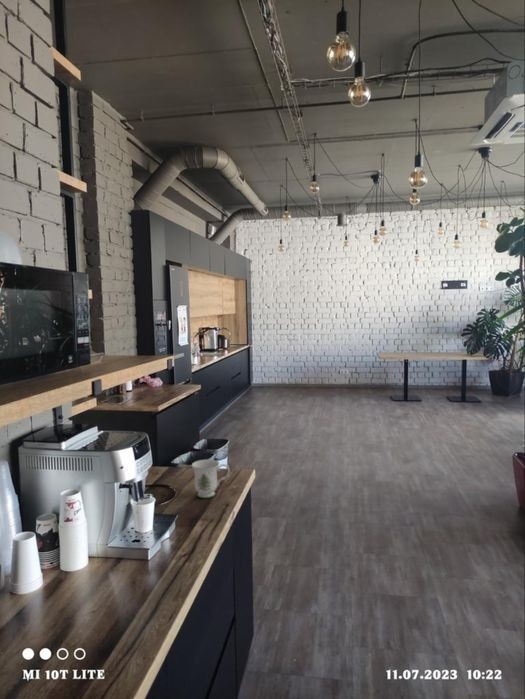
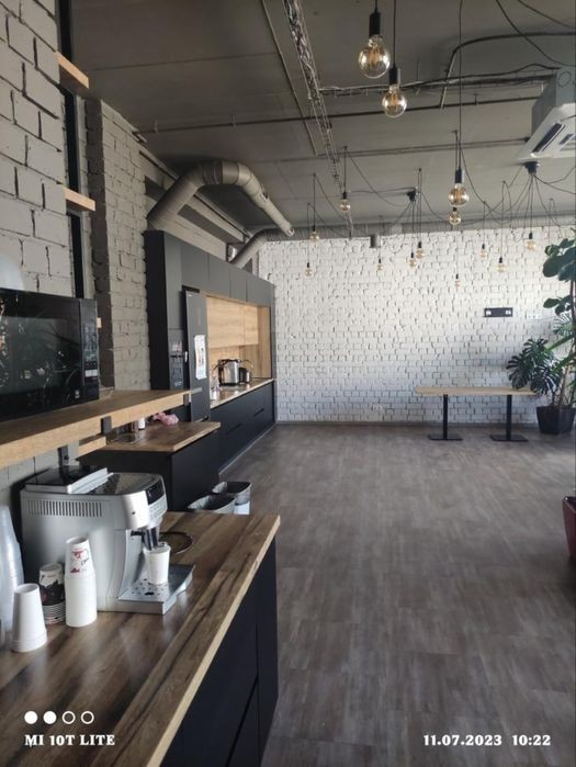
- mug (211, 479)
